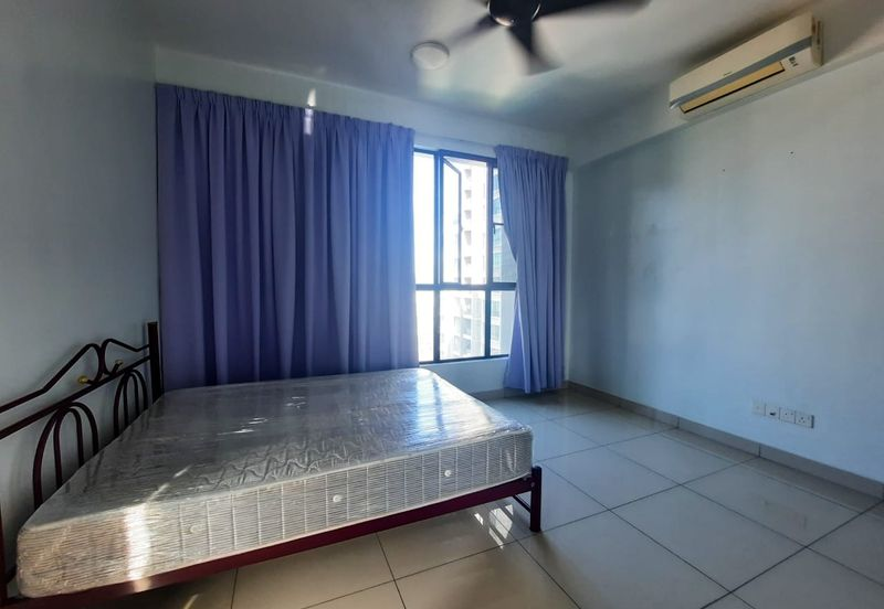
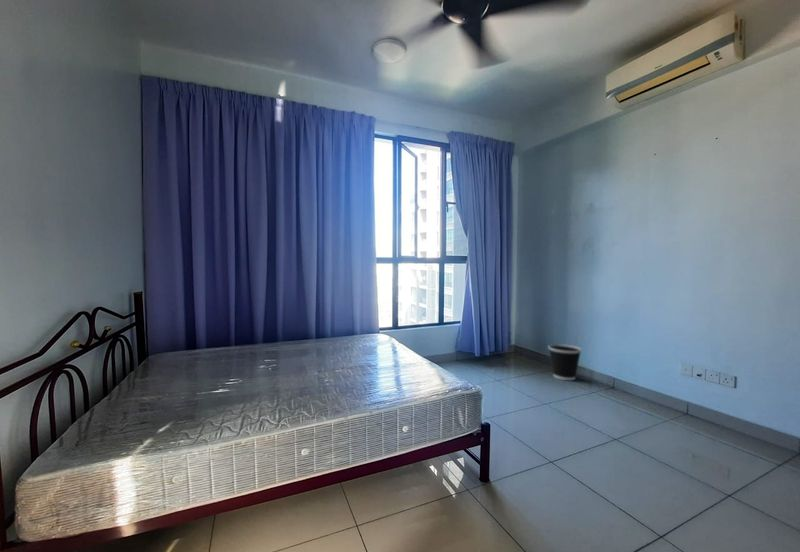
+ wastebasket (564, 362)
